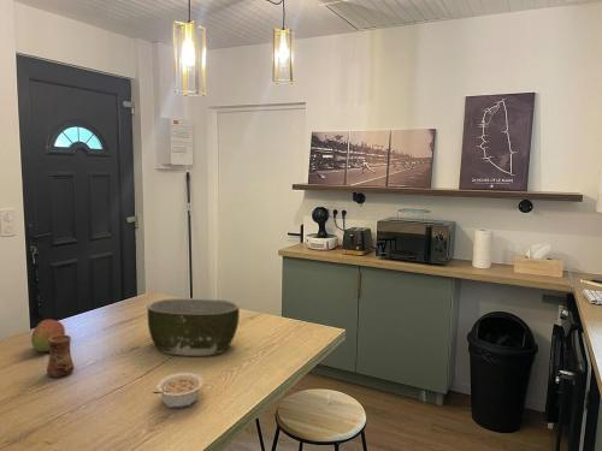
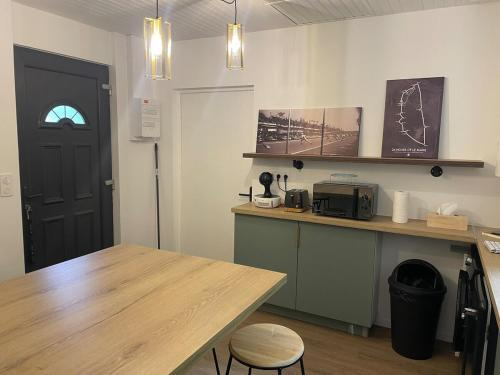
- legume (179, 390)
- fruit (48, 334)
- cup (59, 355)
- bowl (193, 326)
